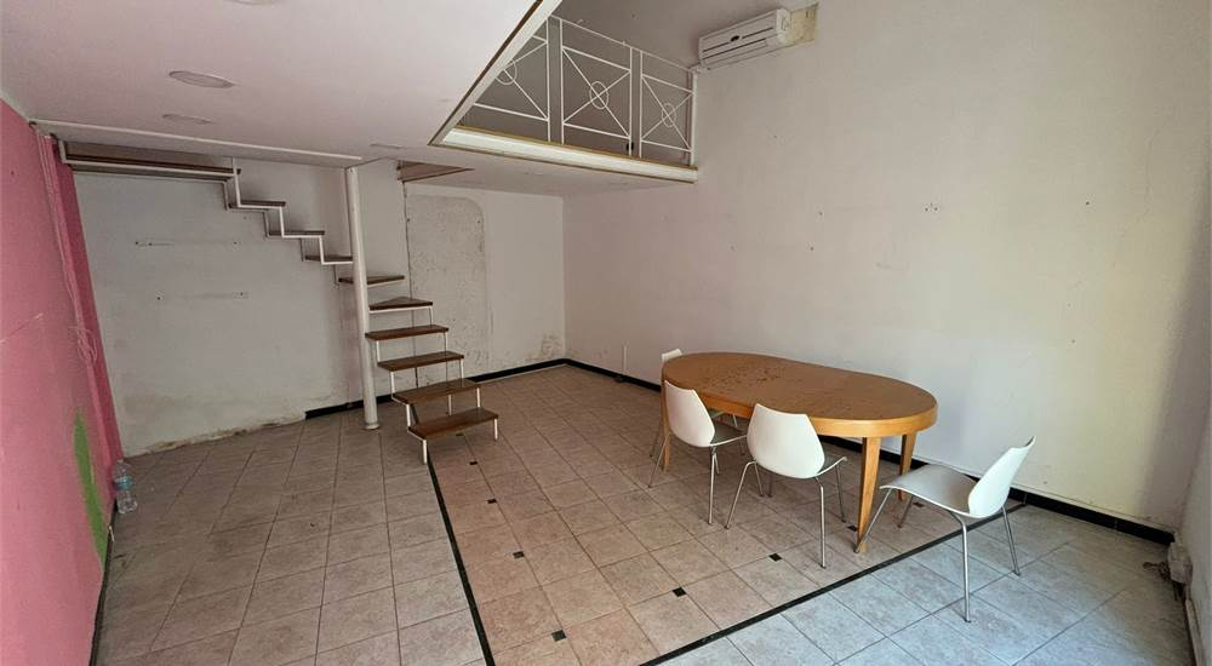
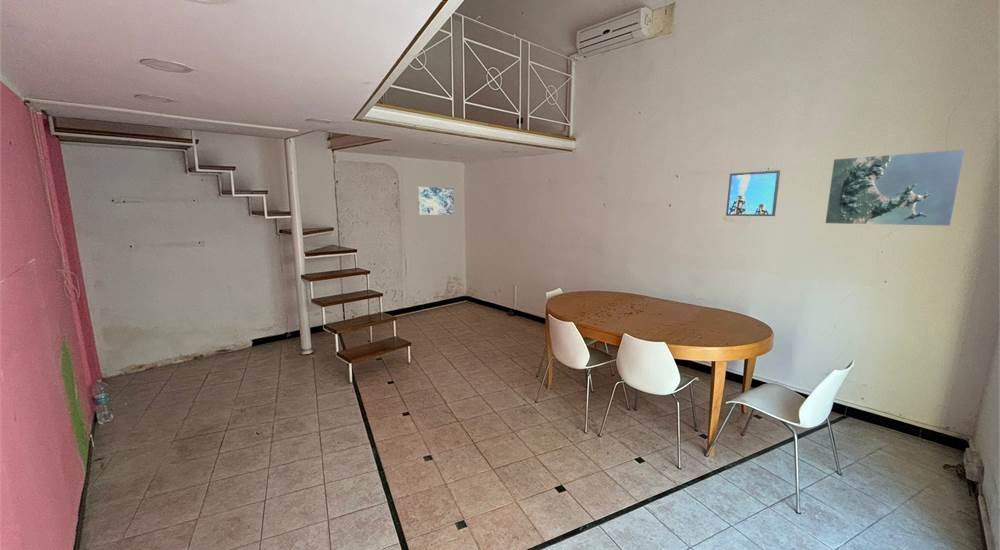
+ wall art (436, 201)
+ map (887, 190)
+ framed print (751, 194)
